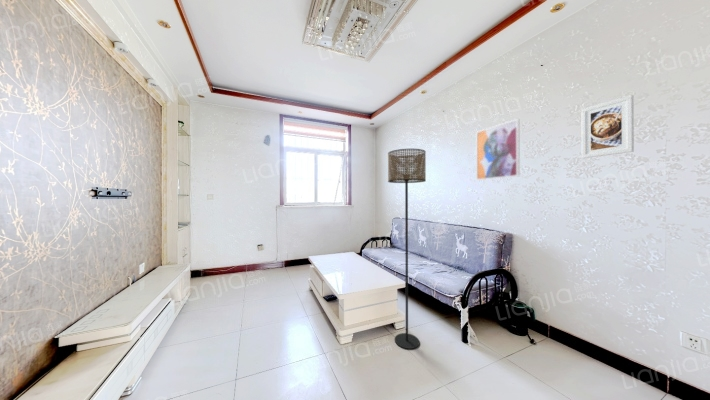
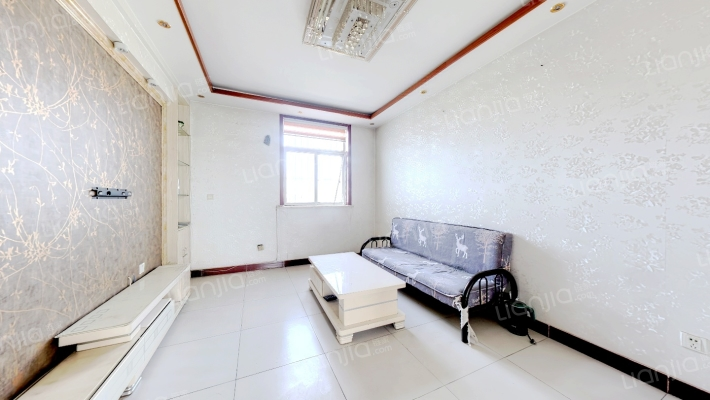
- wall art (496, 152)
- floor lamp (406, 246)
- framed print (605, 129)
